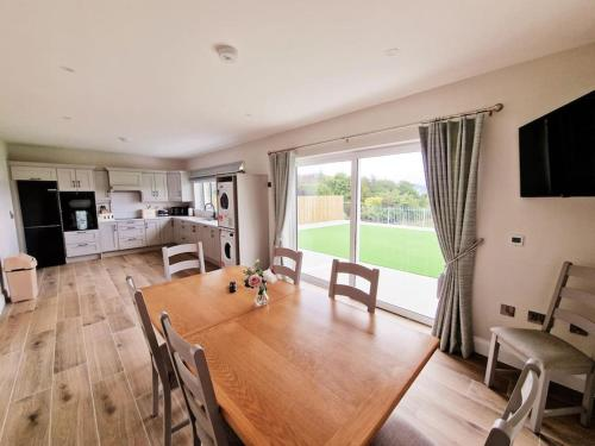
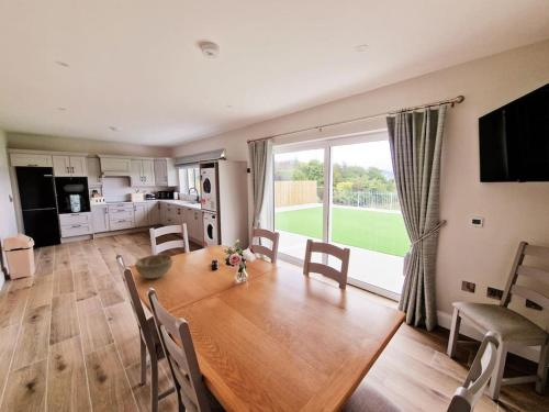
+ decorative bowl (154, 267)
